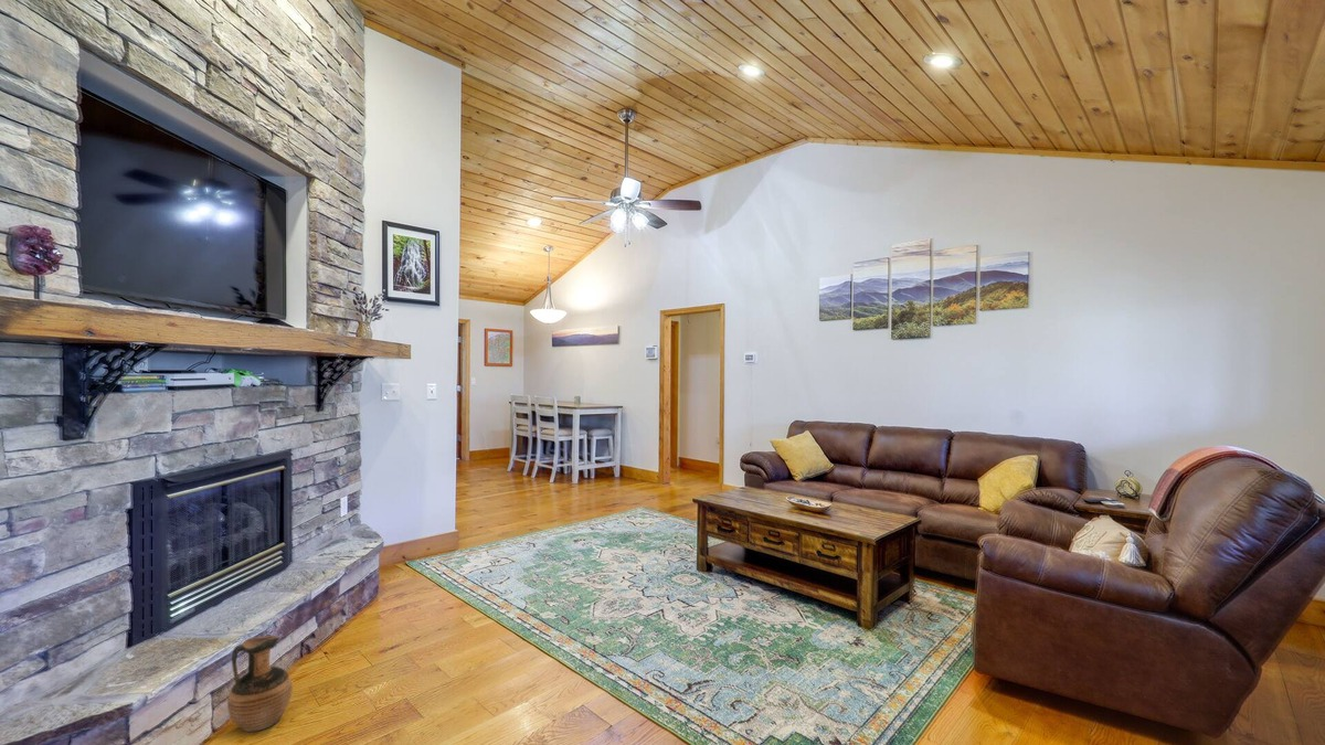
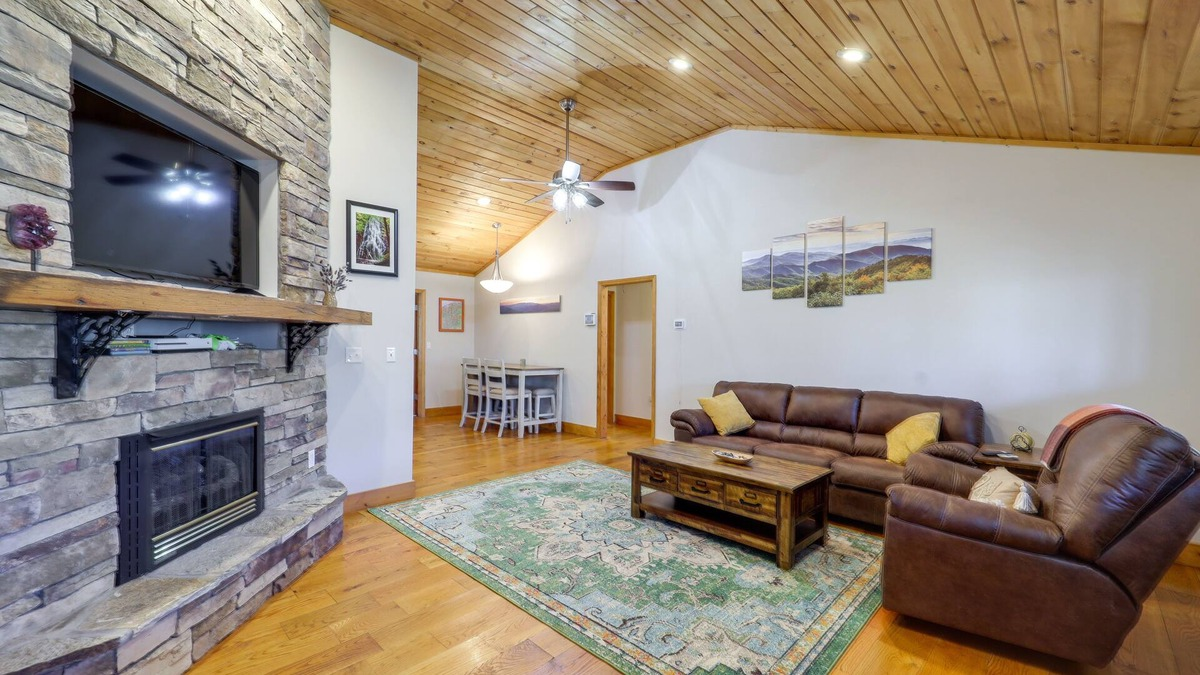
- ceramic jug (261, 680)
